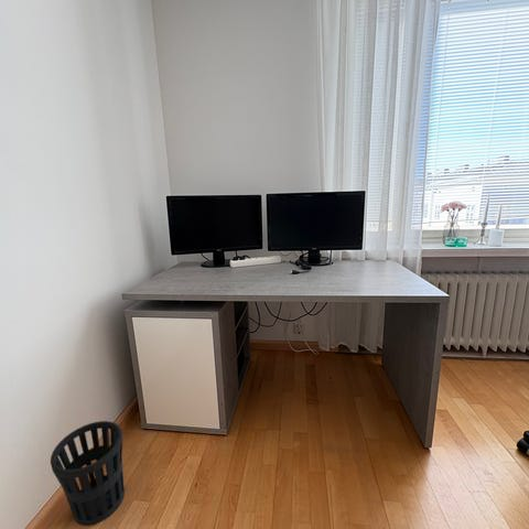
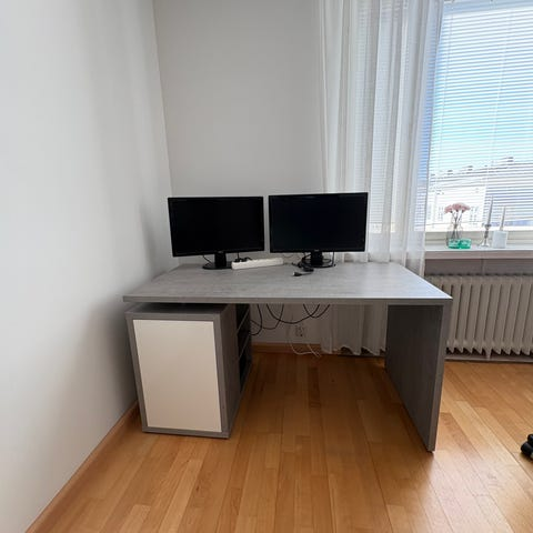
- wastebasket (93, 473)
